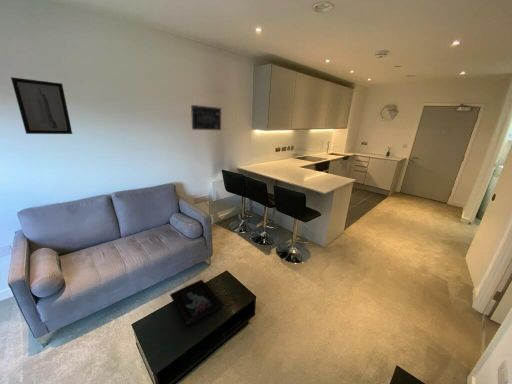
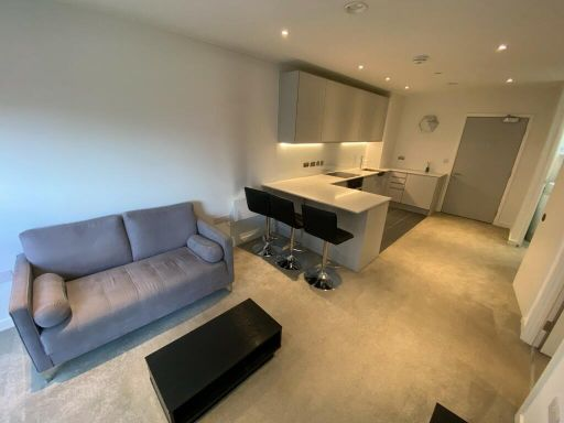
- wall art (44, 108)
- decorative tray (195, 300)
- wall art (207, 118)
